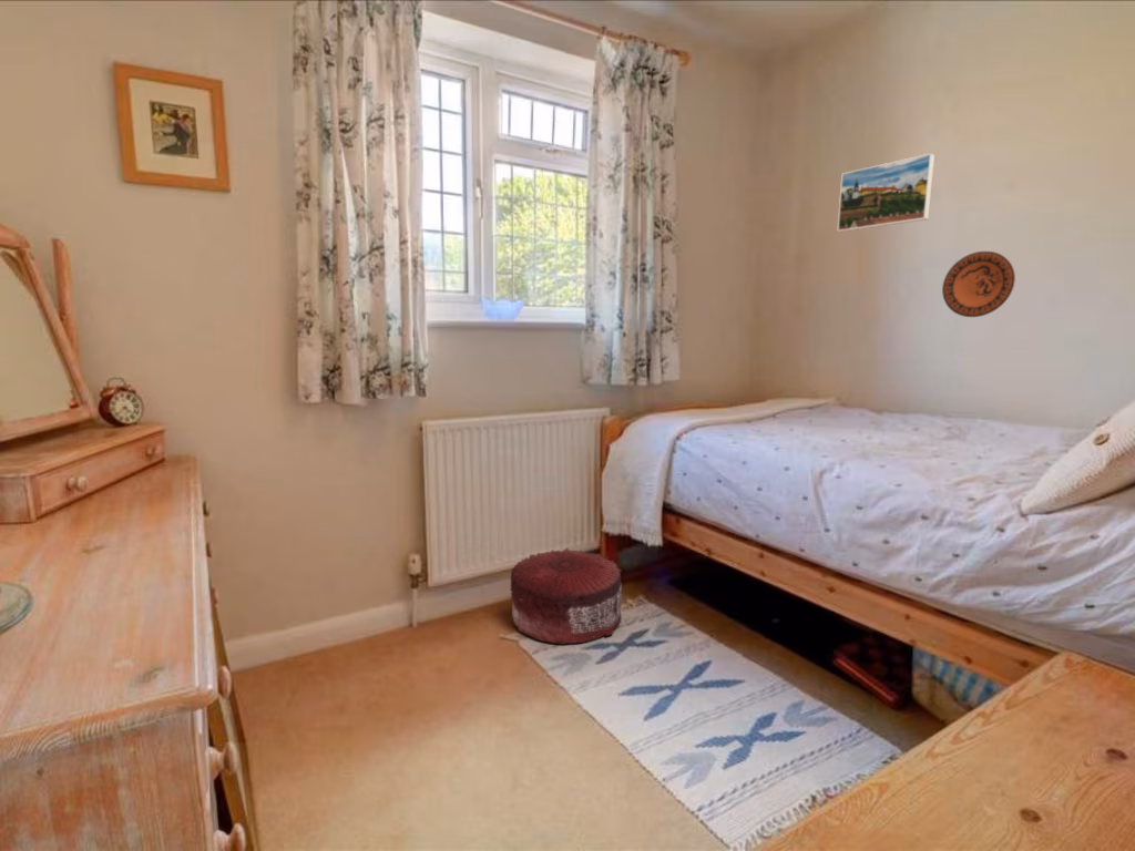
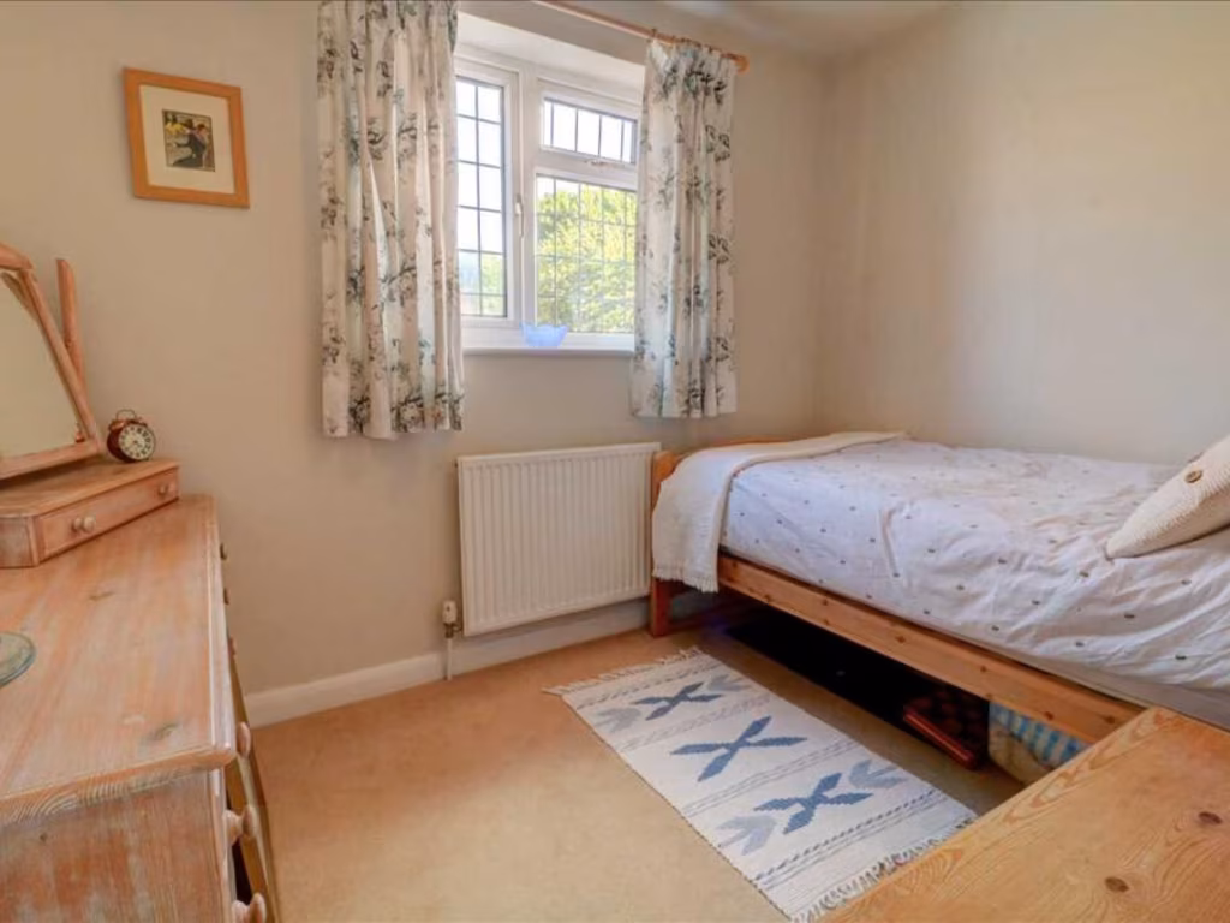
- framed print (882, 195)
- decorative plate (976, 284)
- pouf (566, 589)
